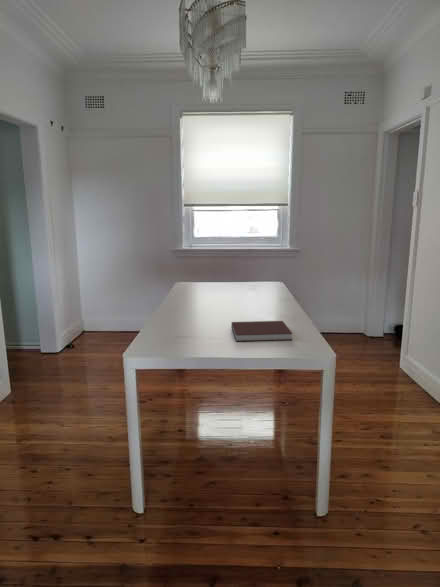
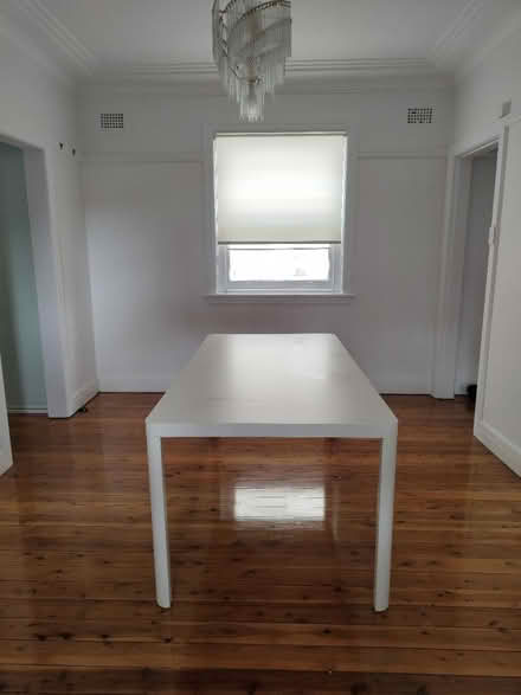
- notebook (260, 330)
